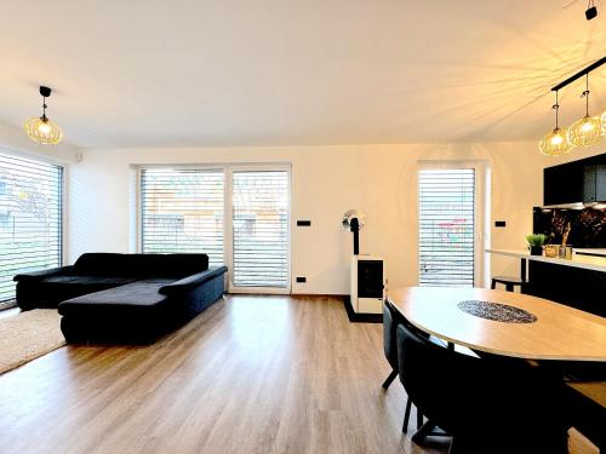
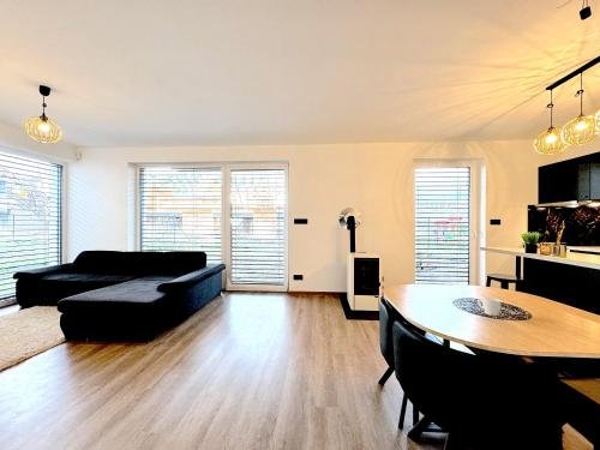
+ mug (488, 305)
